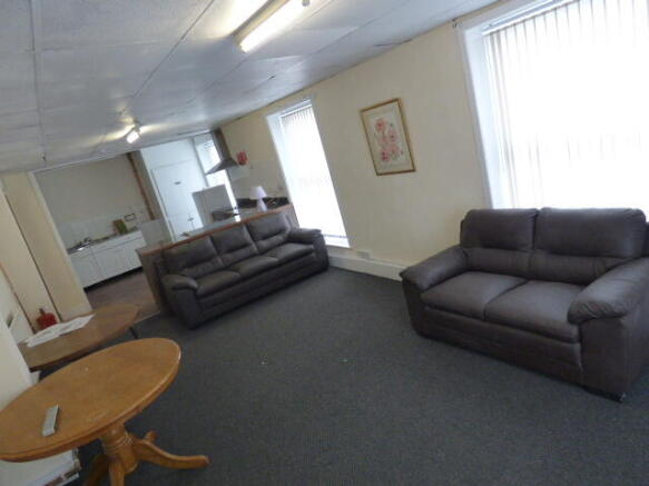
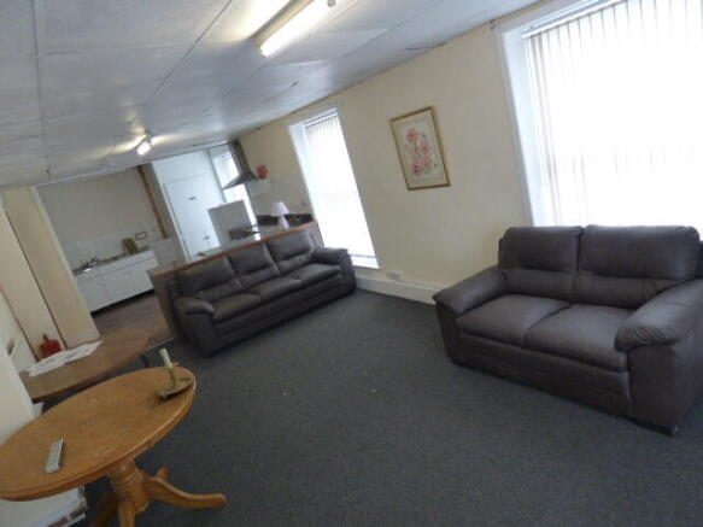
+ candle holder (169, 368)
